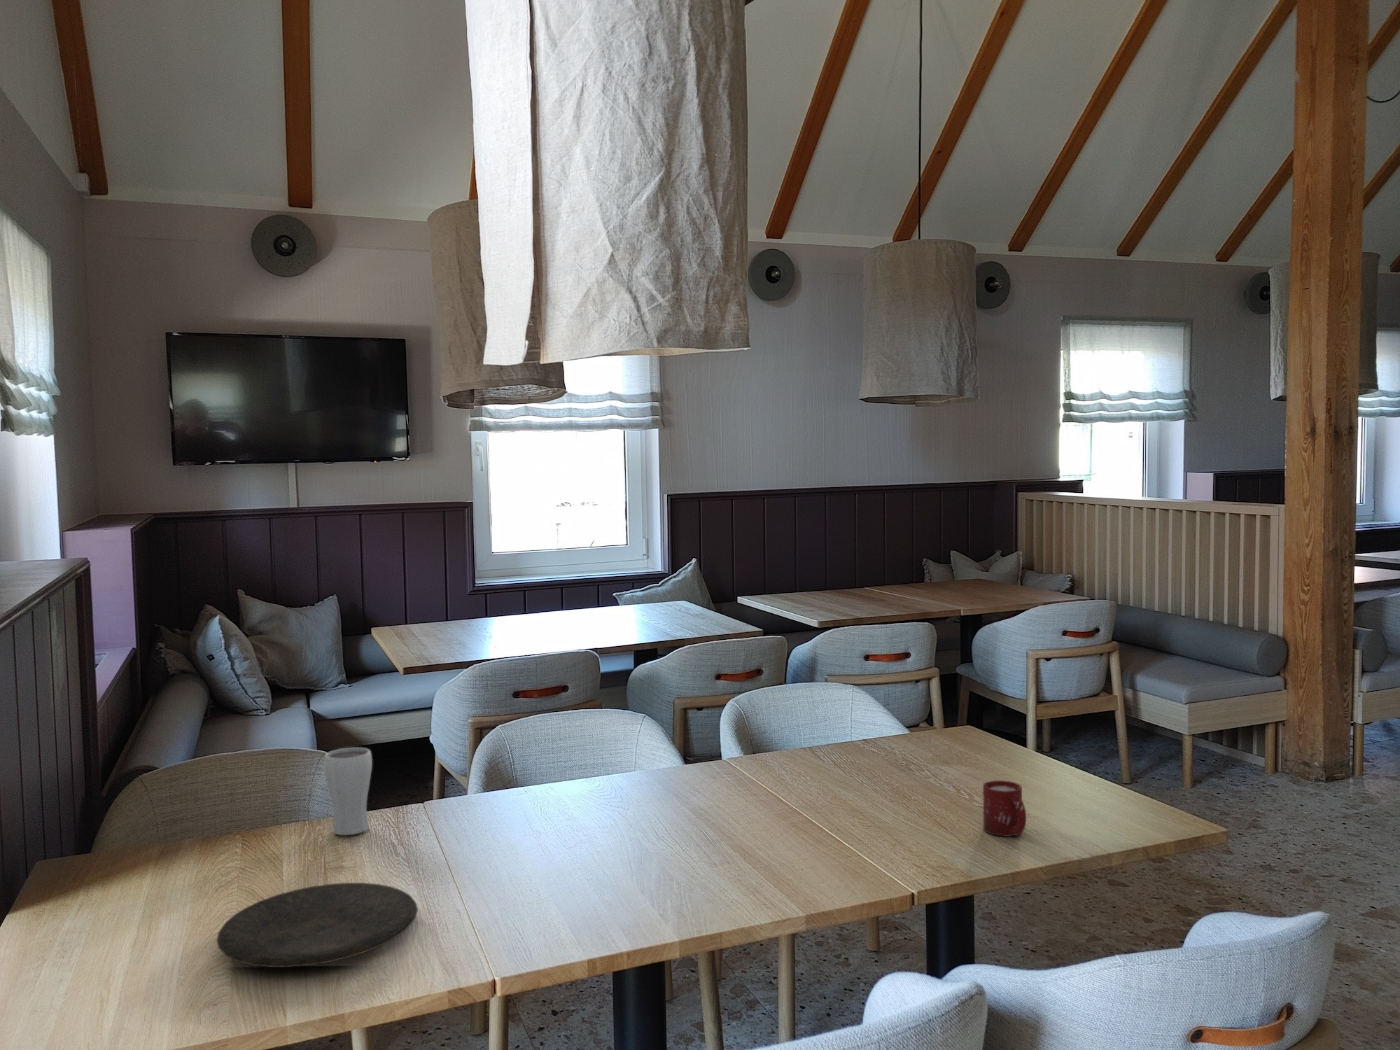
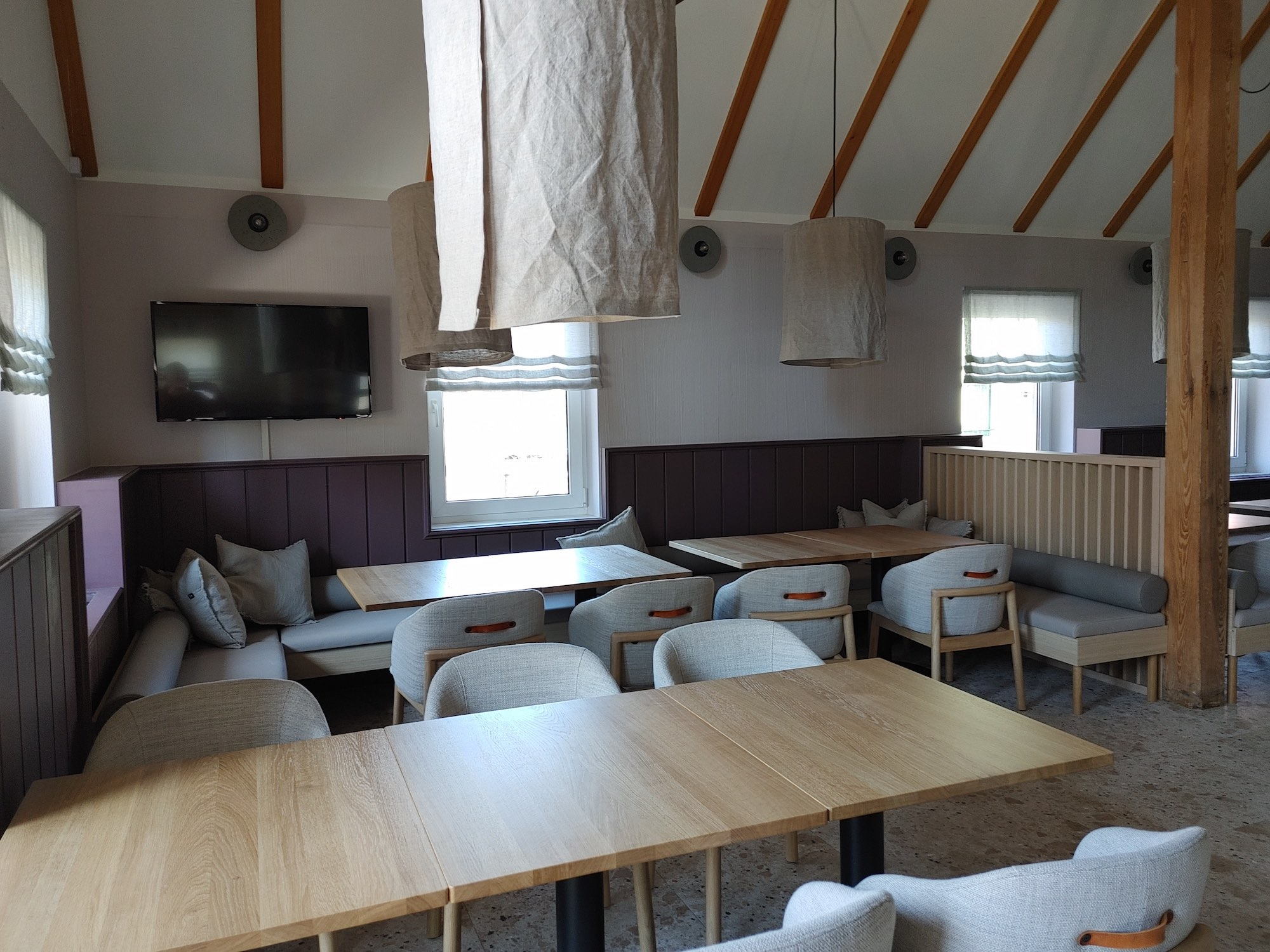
- drinking glass (349, 792)
- cup (1008, 810)
- plate (320, 928)
